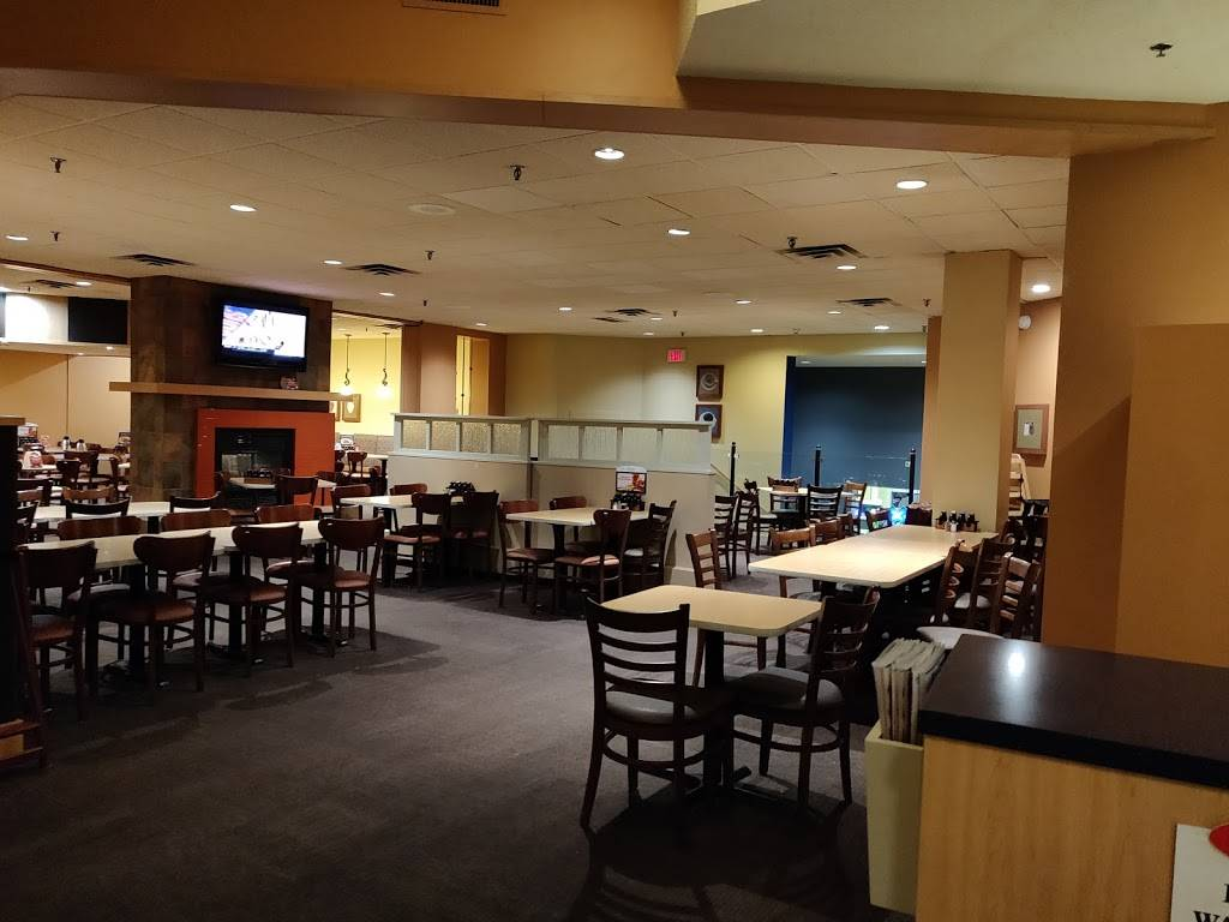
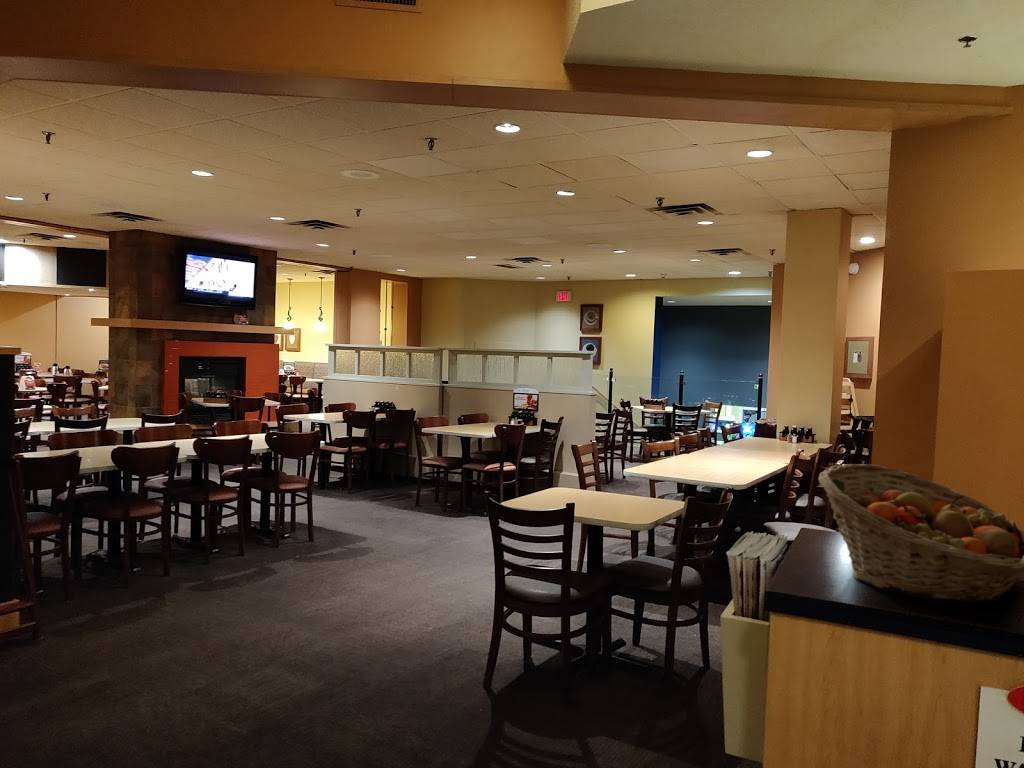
+ fruit basket (922, 526)
